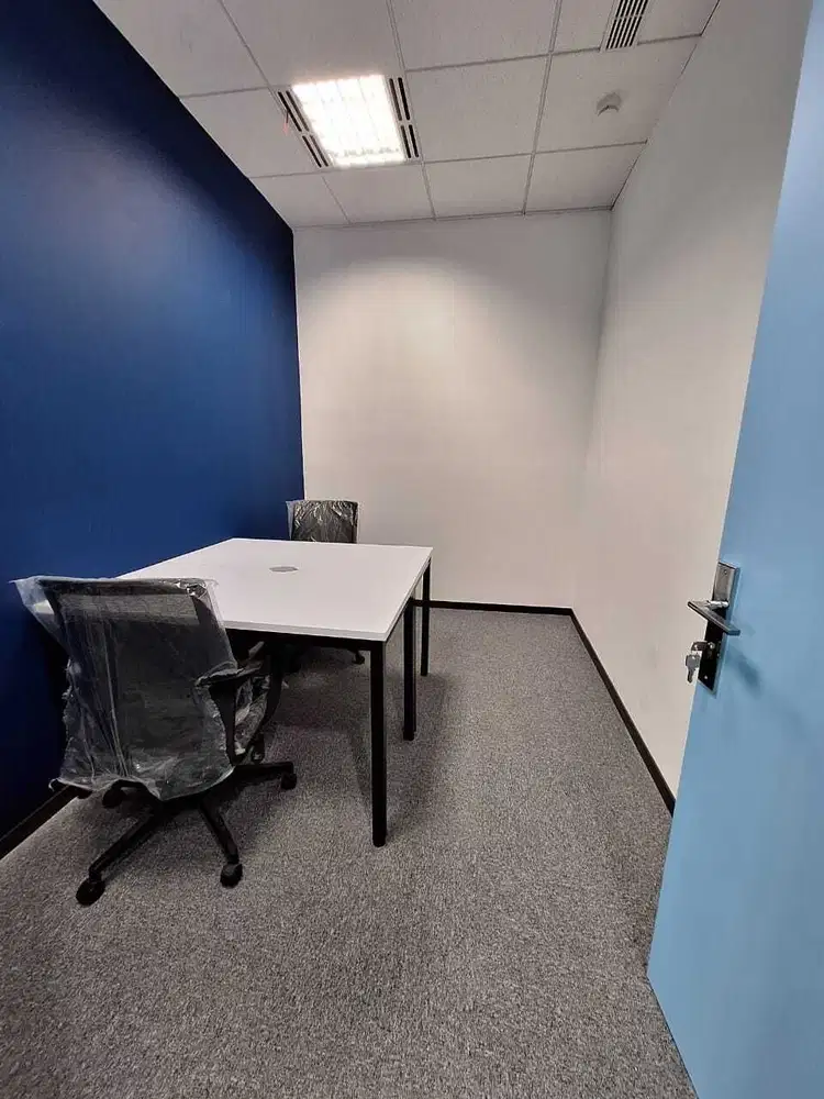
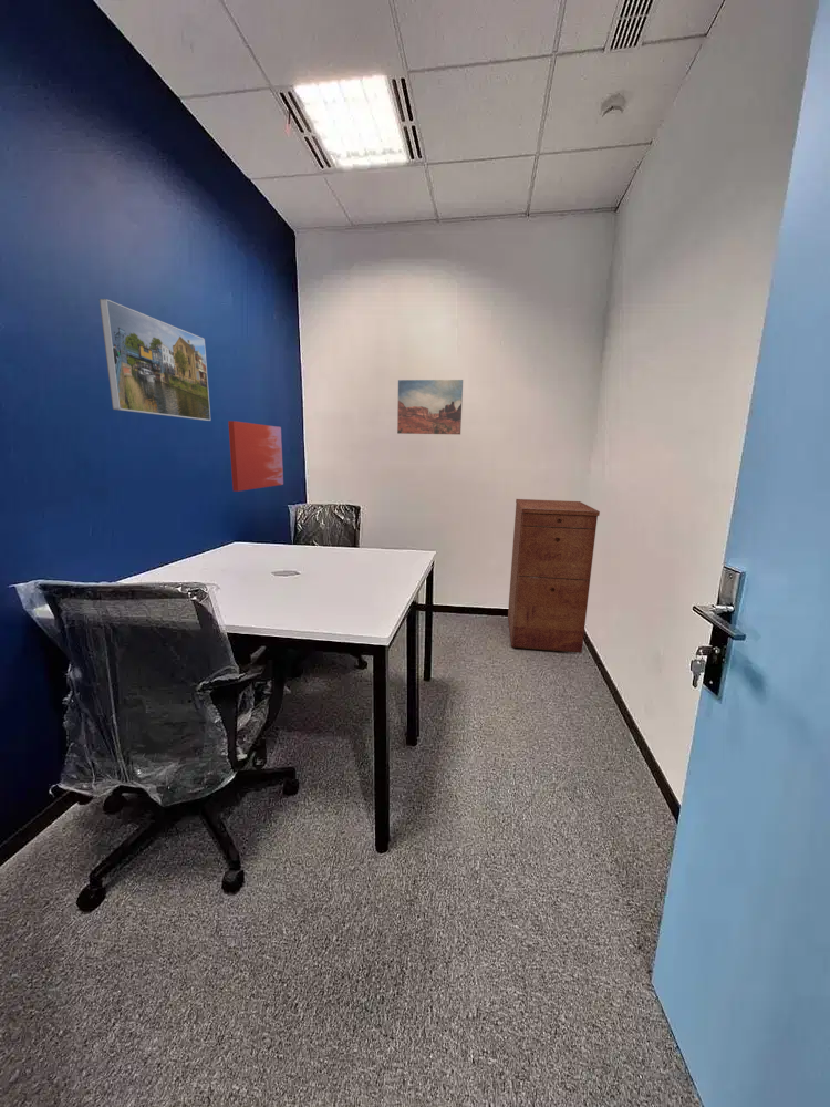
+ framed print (164, 370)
+ wall art (429, 406)
+ wall art (259, 456)
+ filing cabinet (547, 571)
